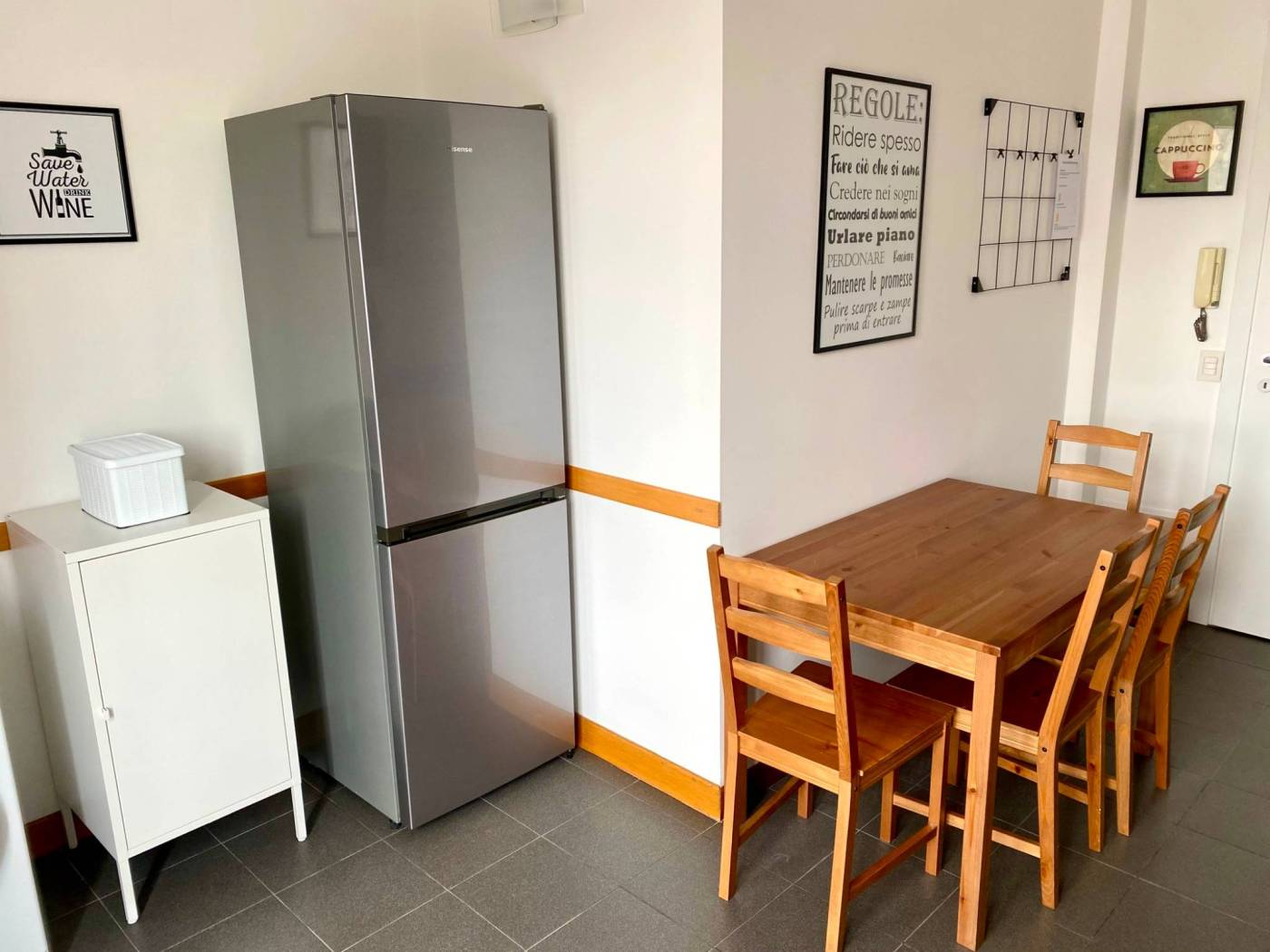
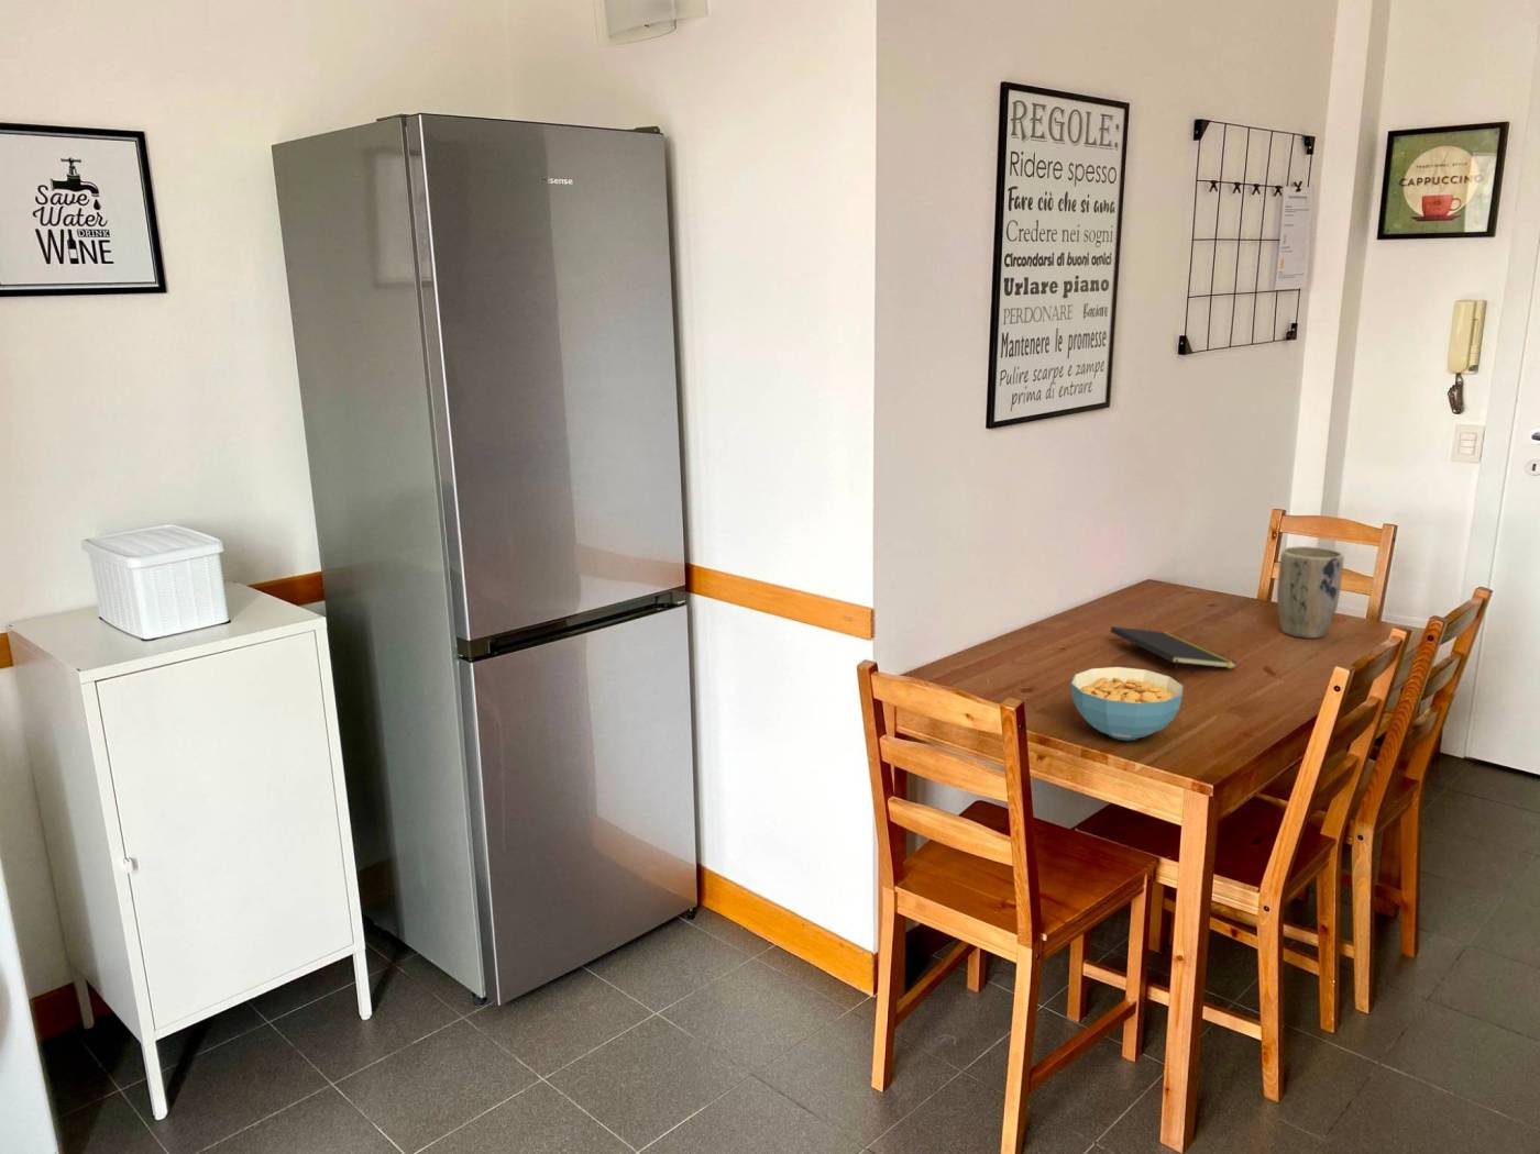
+ cereal bowl (1124, 709)
+ plant pot (1308, 593)
+ notepad (1171, 646)
